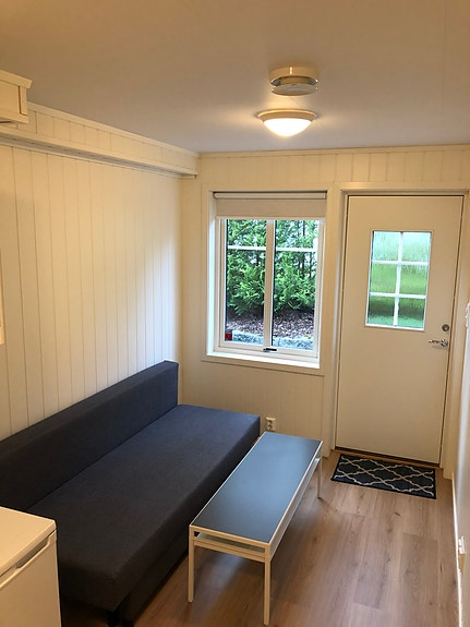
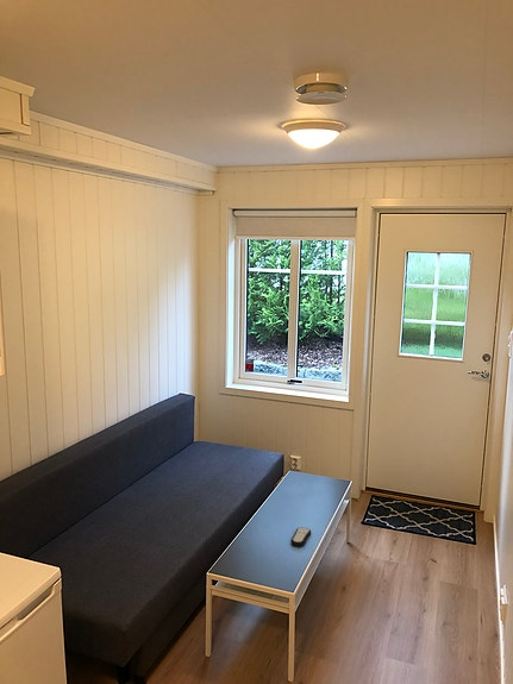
+ remote control (300, 535)
